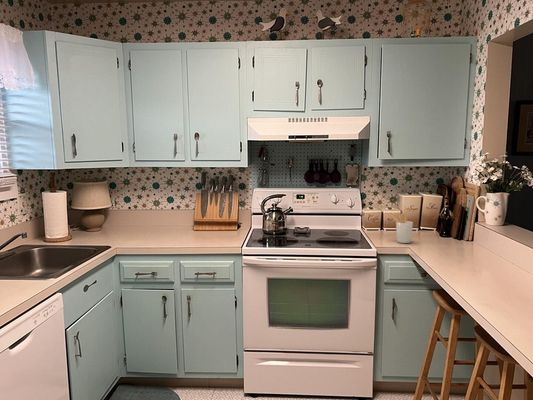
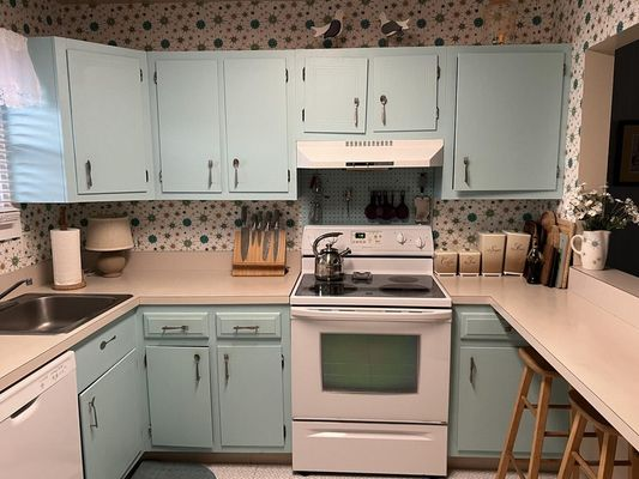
- utensil holder (399, 226)
